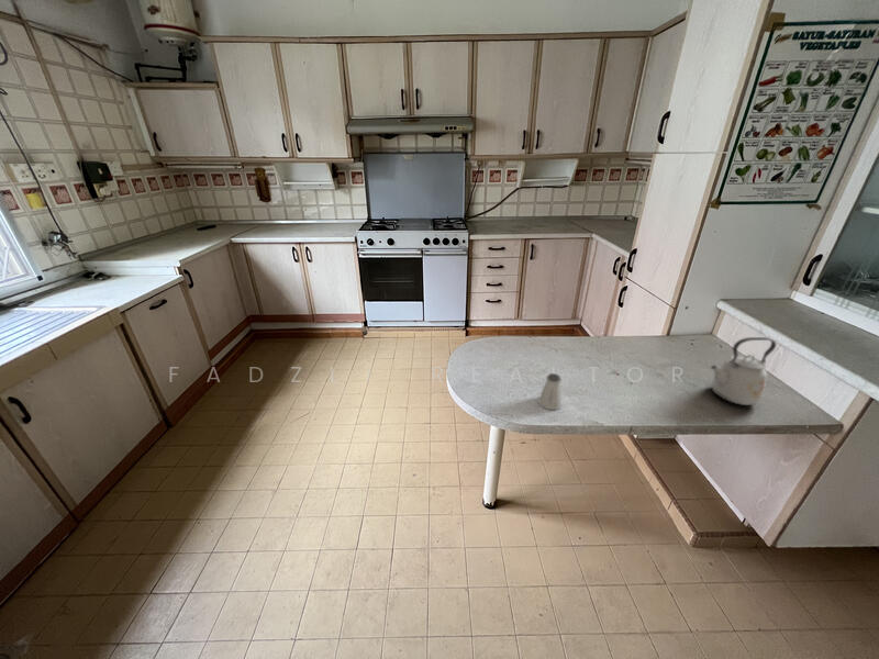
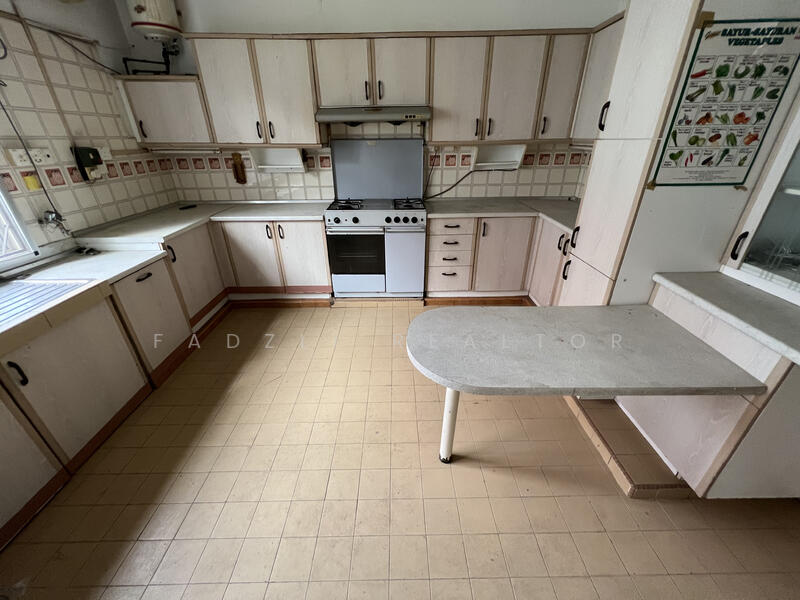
- saltshaker (552, 389)
- kettle (737, 368)
